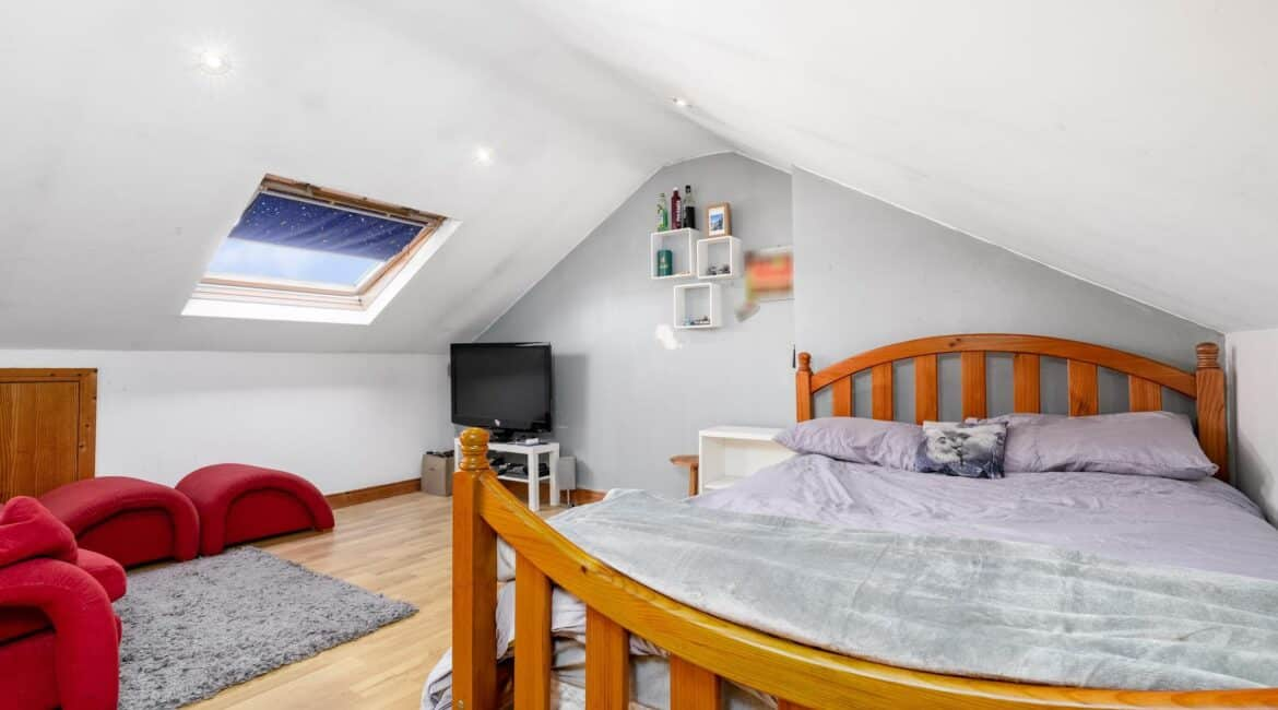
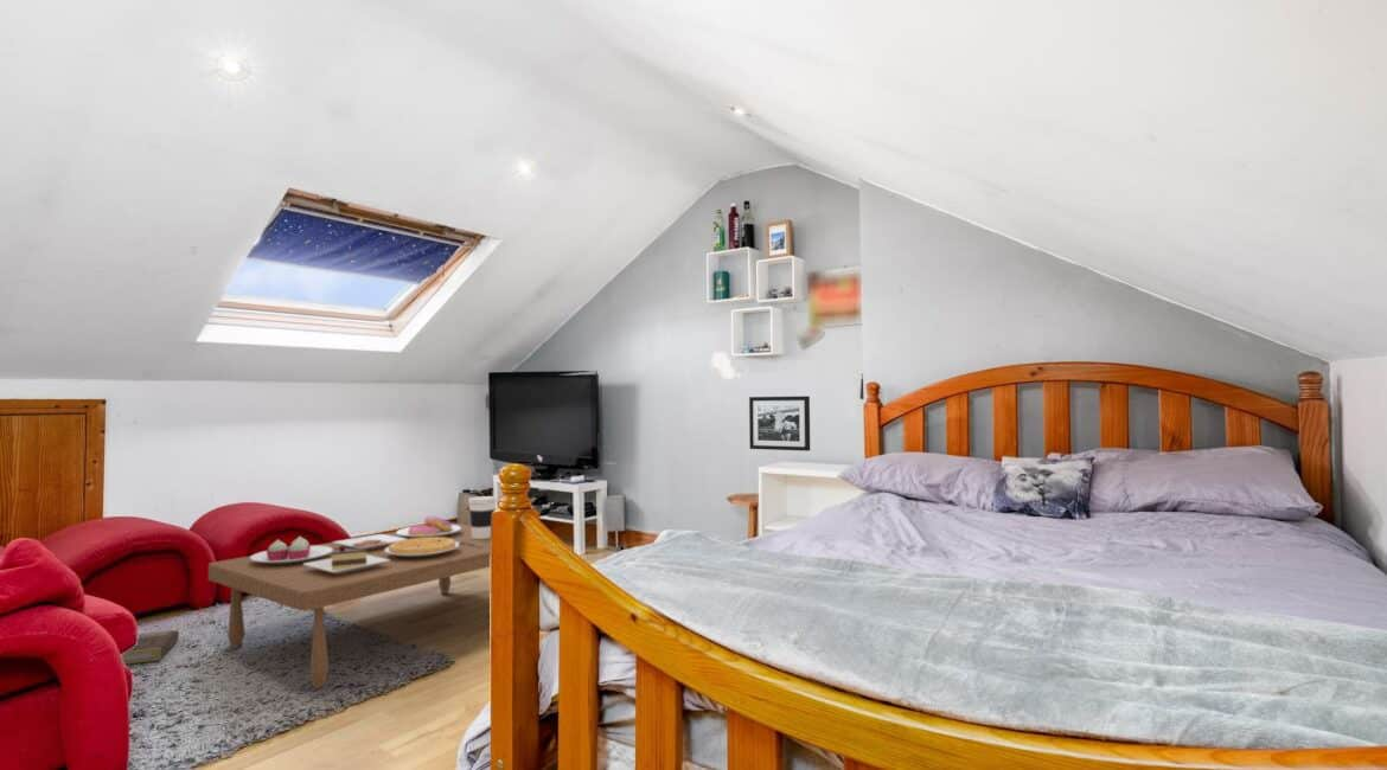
+ picture frame (779, 423)
+ book (140, 647)
+ coffee table (394, 569)
